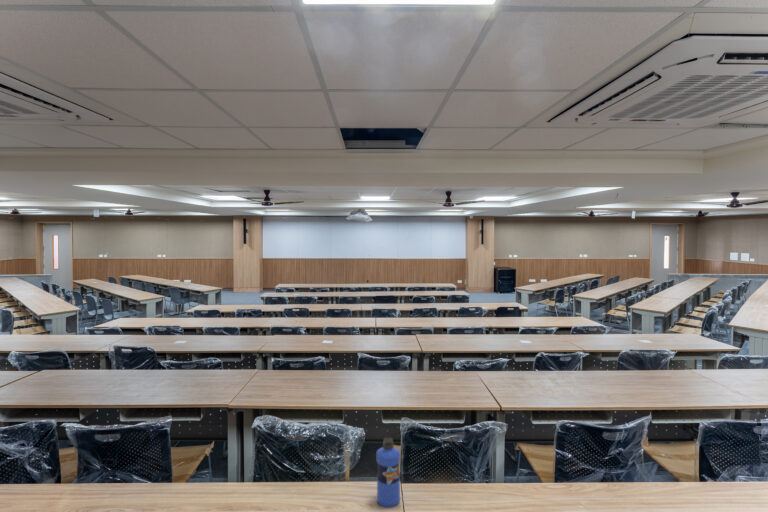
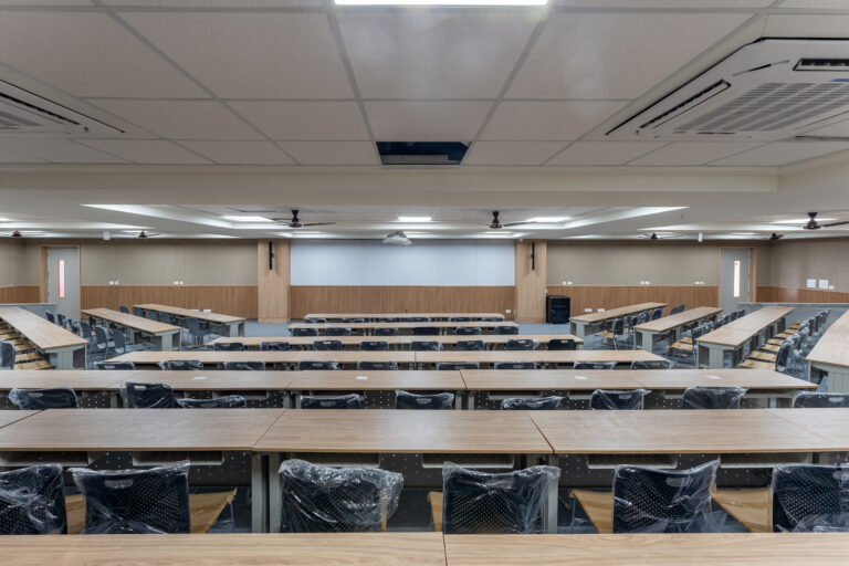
- water bottle (388, 468)
